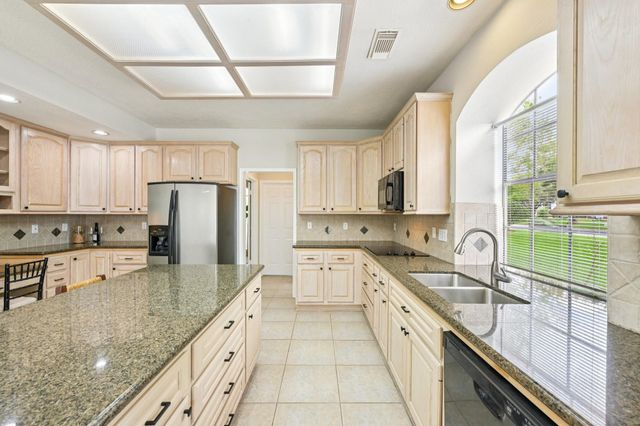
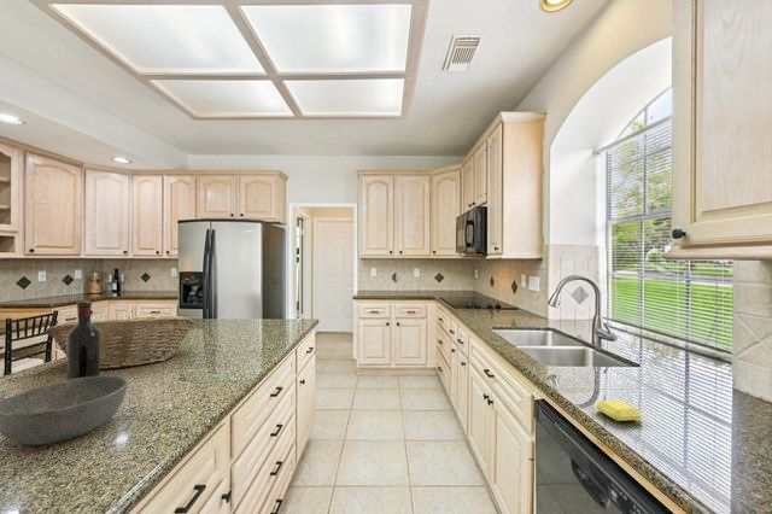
+ bowl (66, 410)
+ soap bar (618, 410)
+ fruit basket (127, 335)
+ wine bottle (83, 346)
